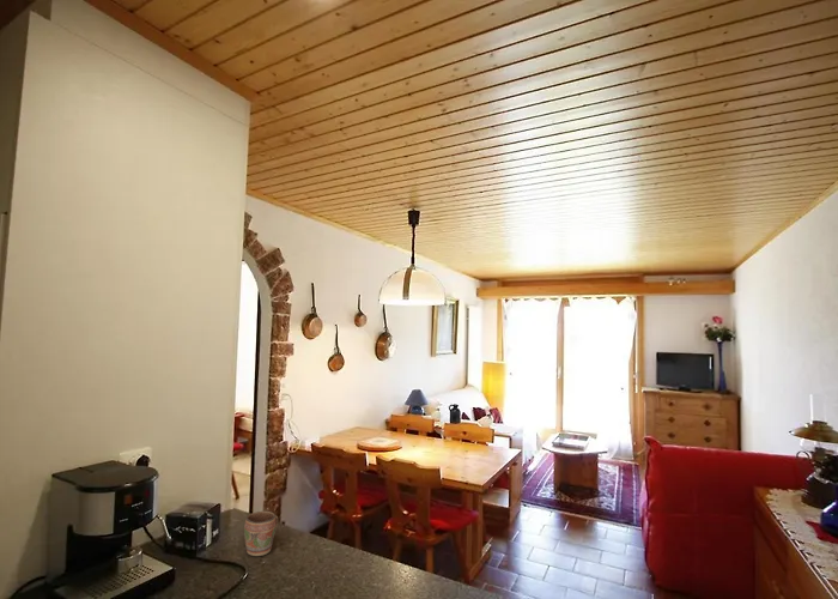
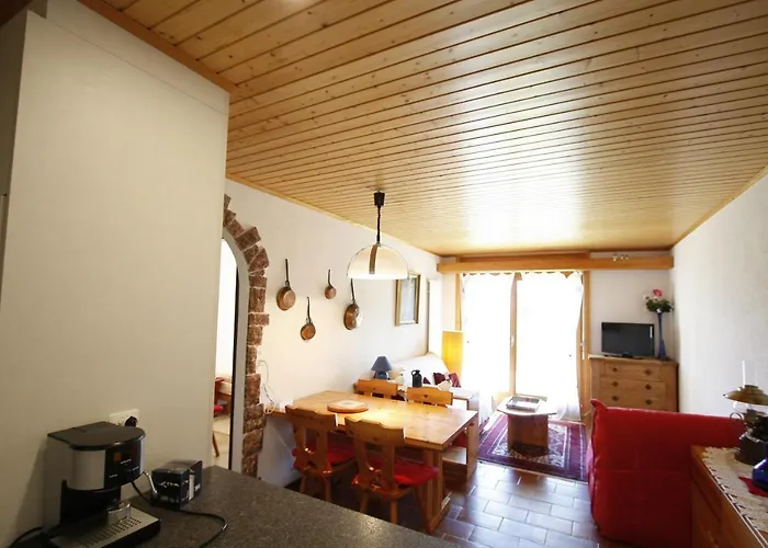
- mug (262, 533)
